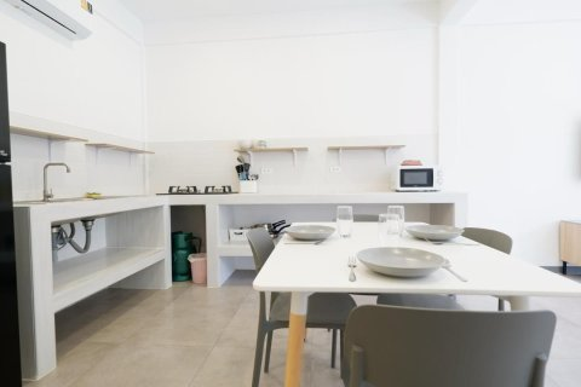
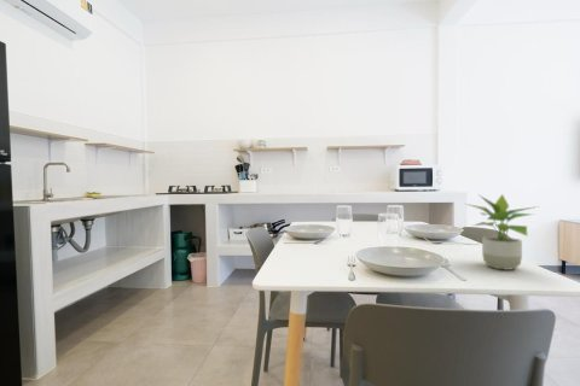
+ potted plant (499, 230)
